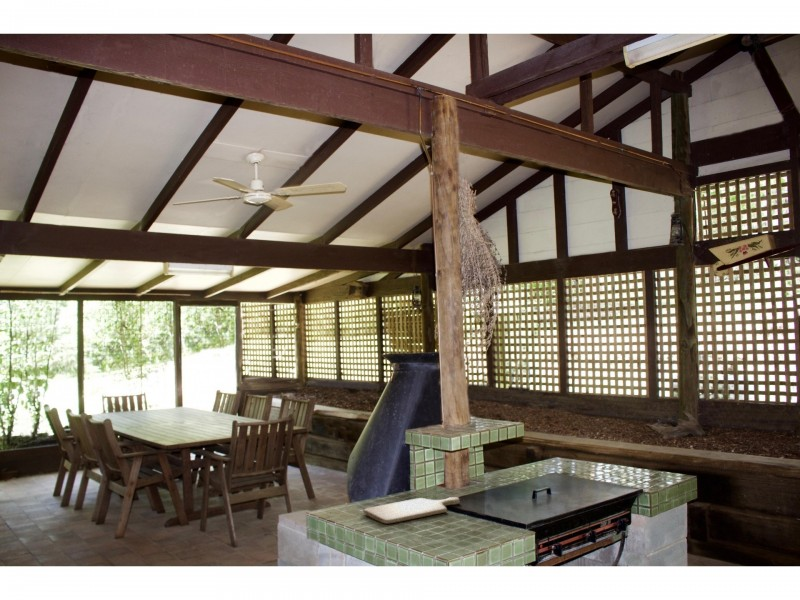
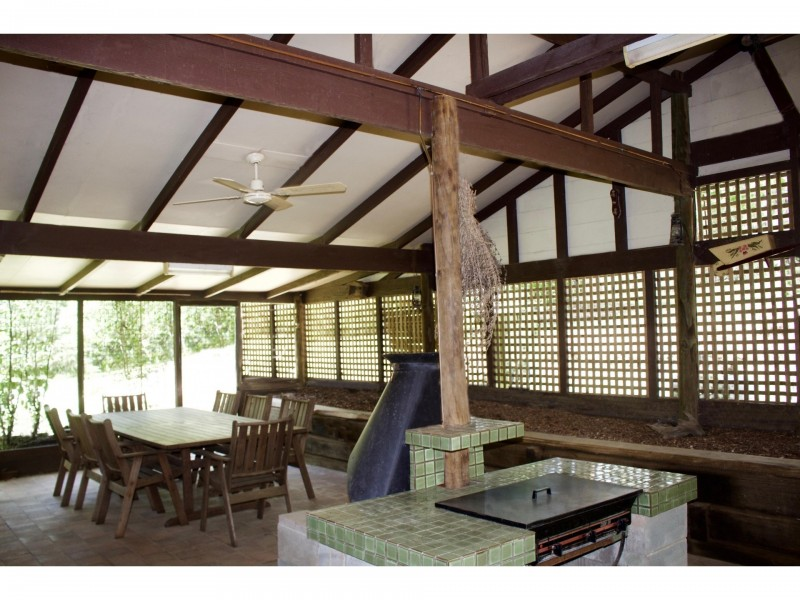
- chopping board (417, 507)
